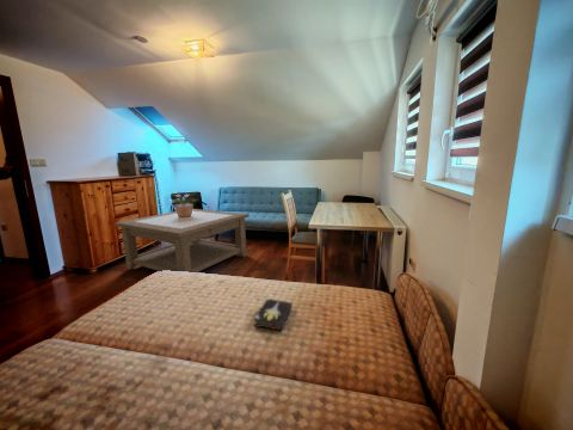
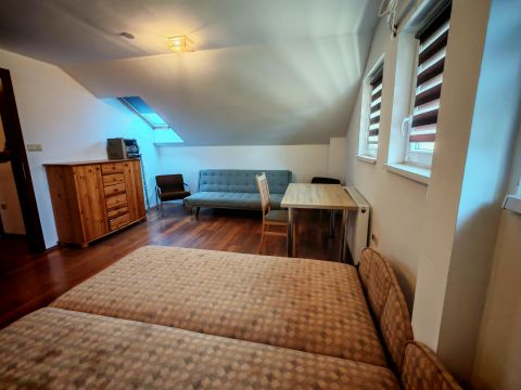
- hardback book (273, 313)
- potted plant (185, 204)
- coffee table (187, 240)
